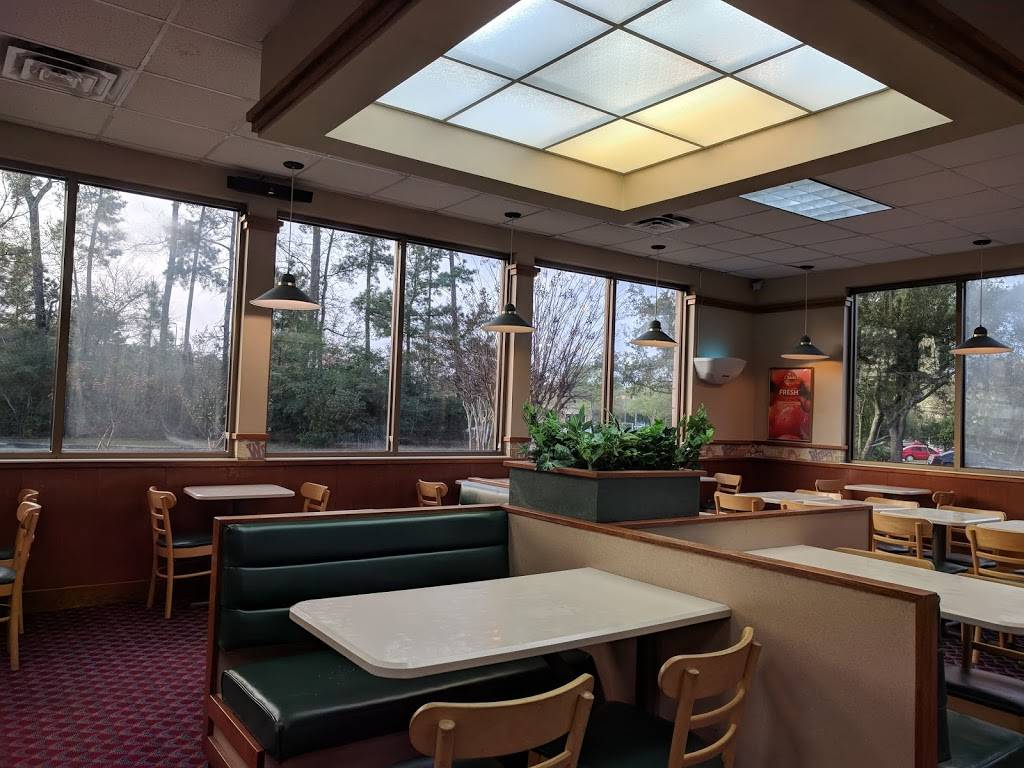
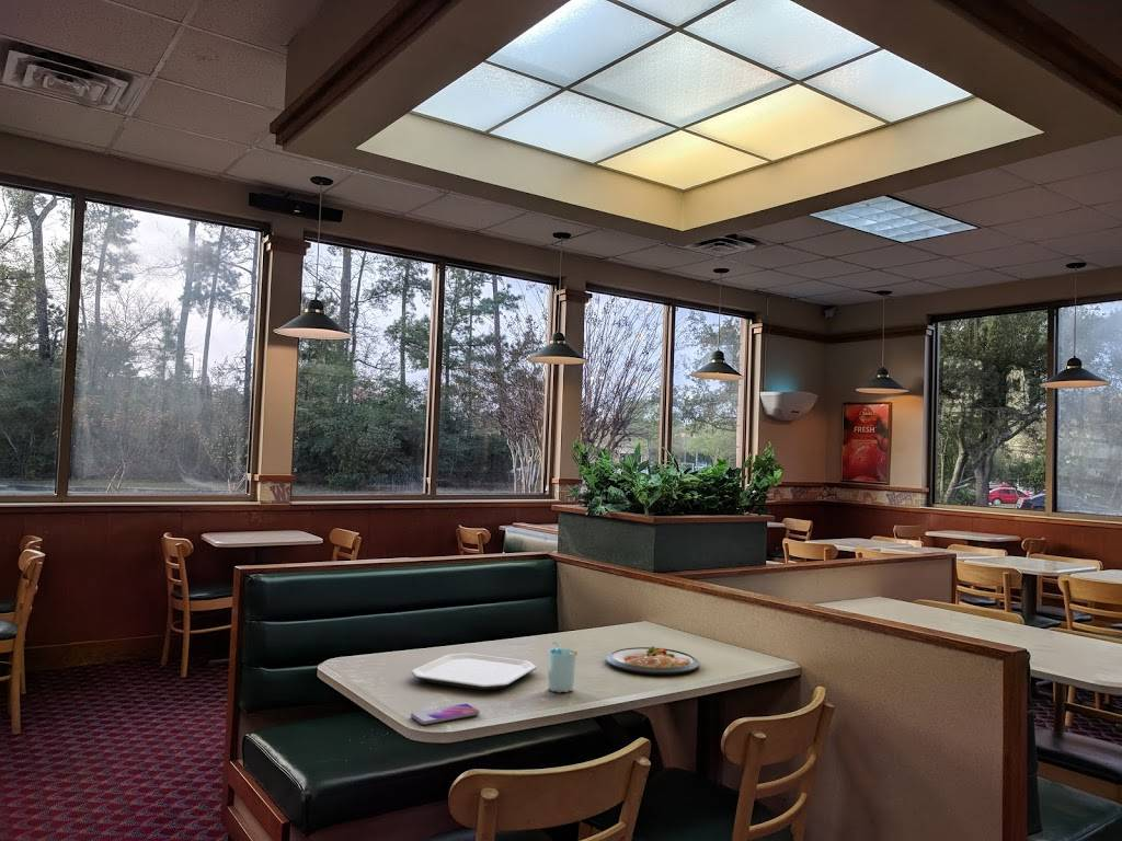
+ dish (652, 657)
+ cup (562, 666)
+ smartphone (445, 713)
+ plate (474, 671)
